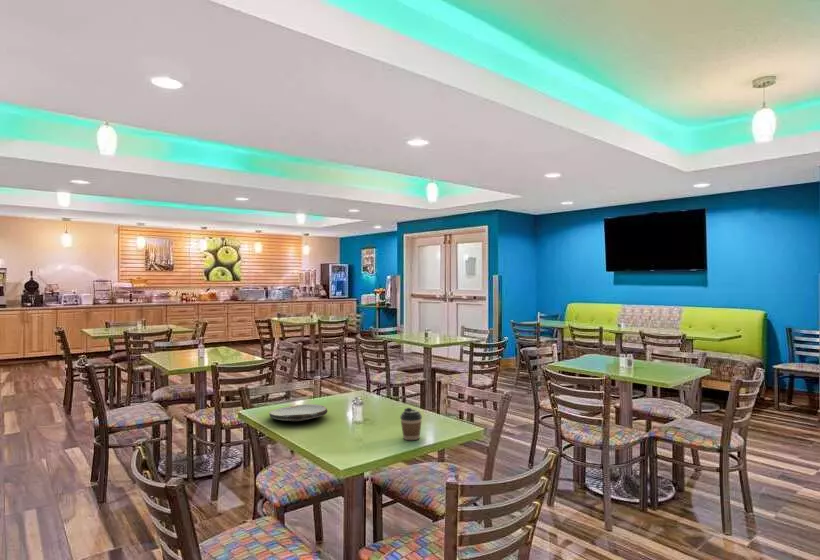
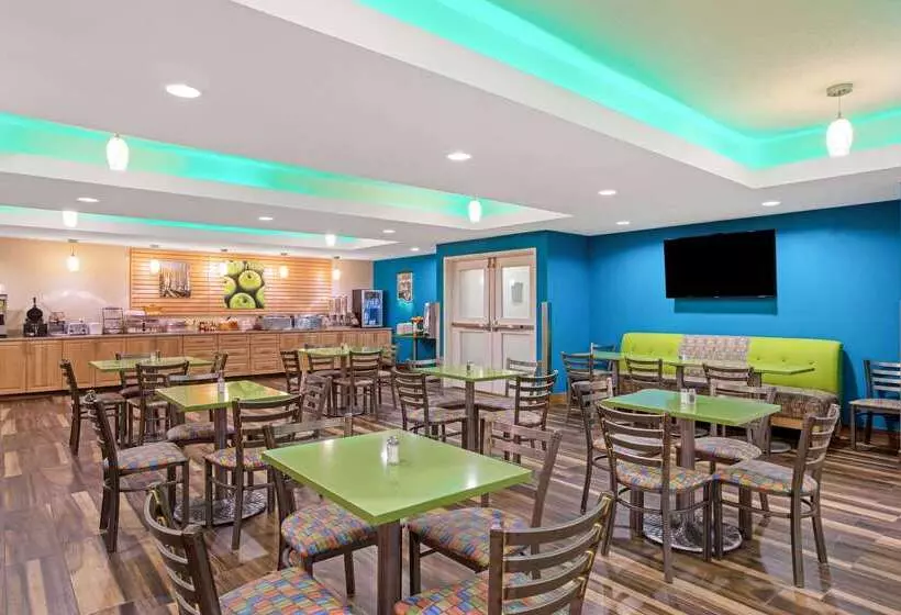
- coffee cup (411, 423)
- plate (298, 412)
